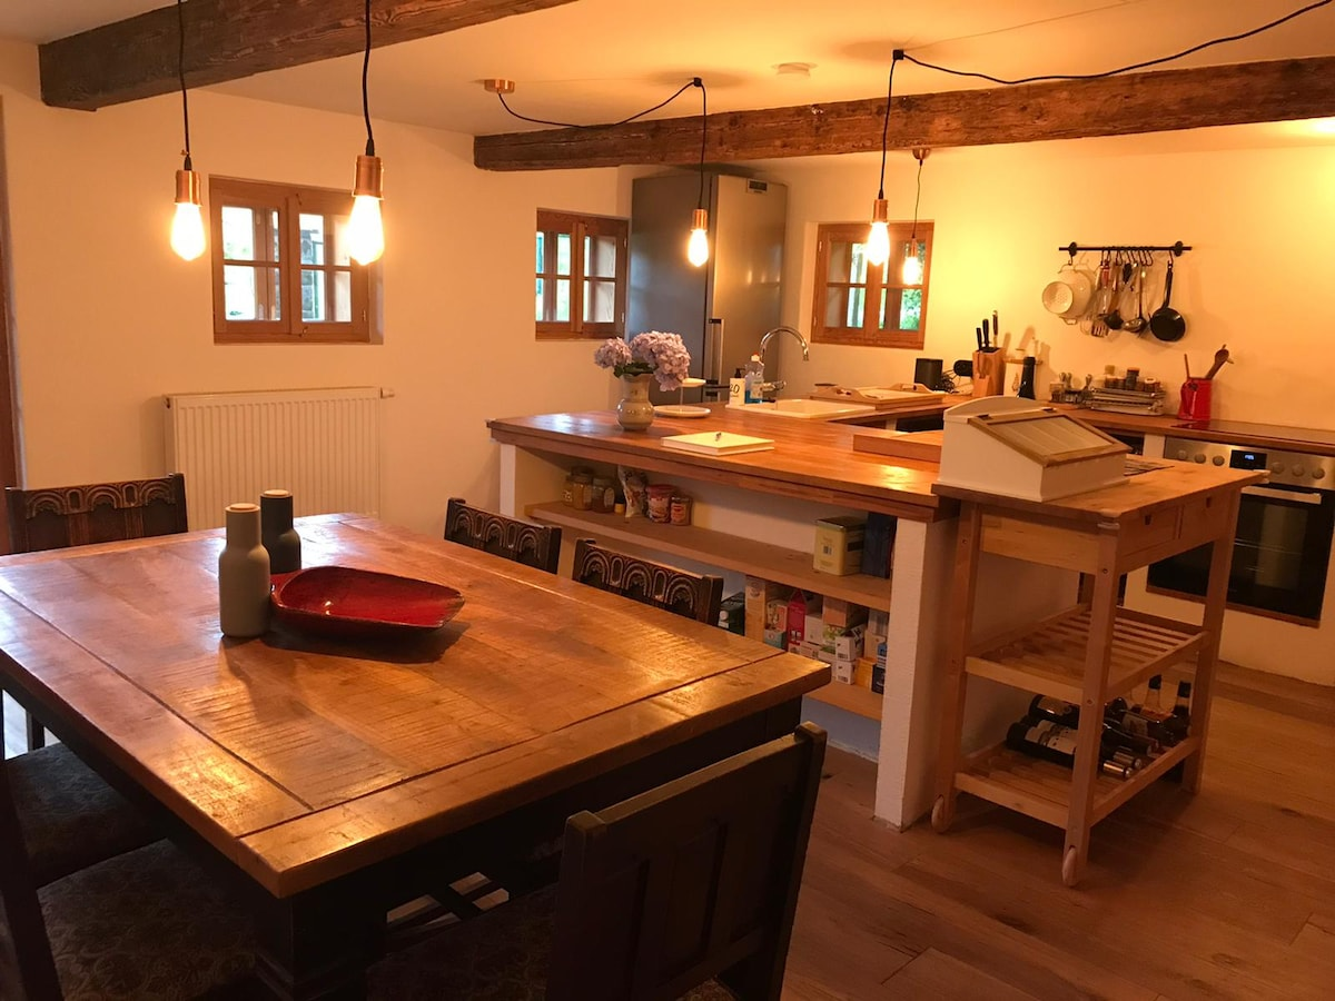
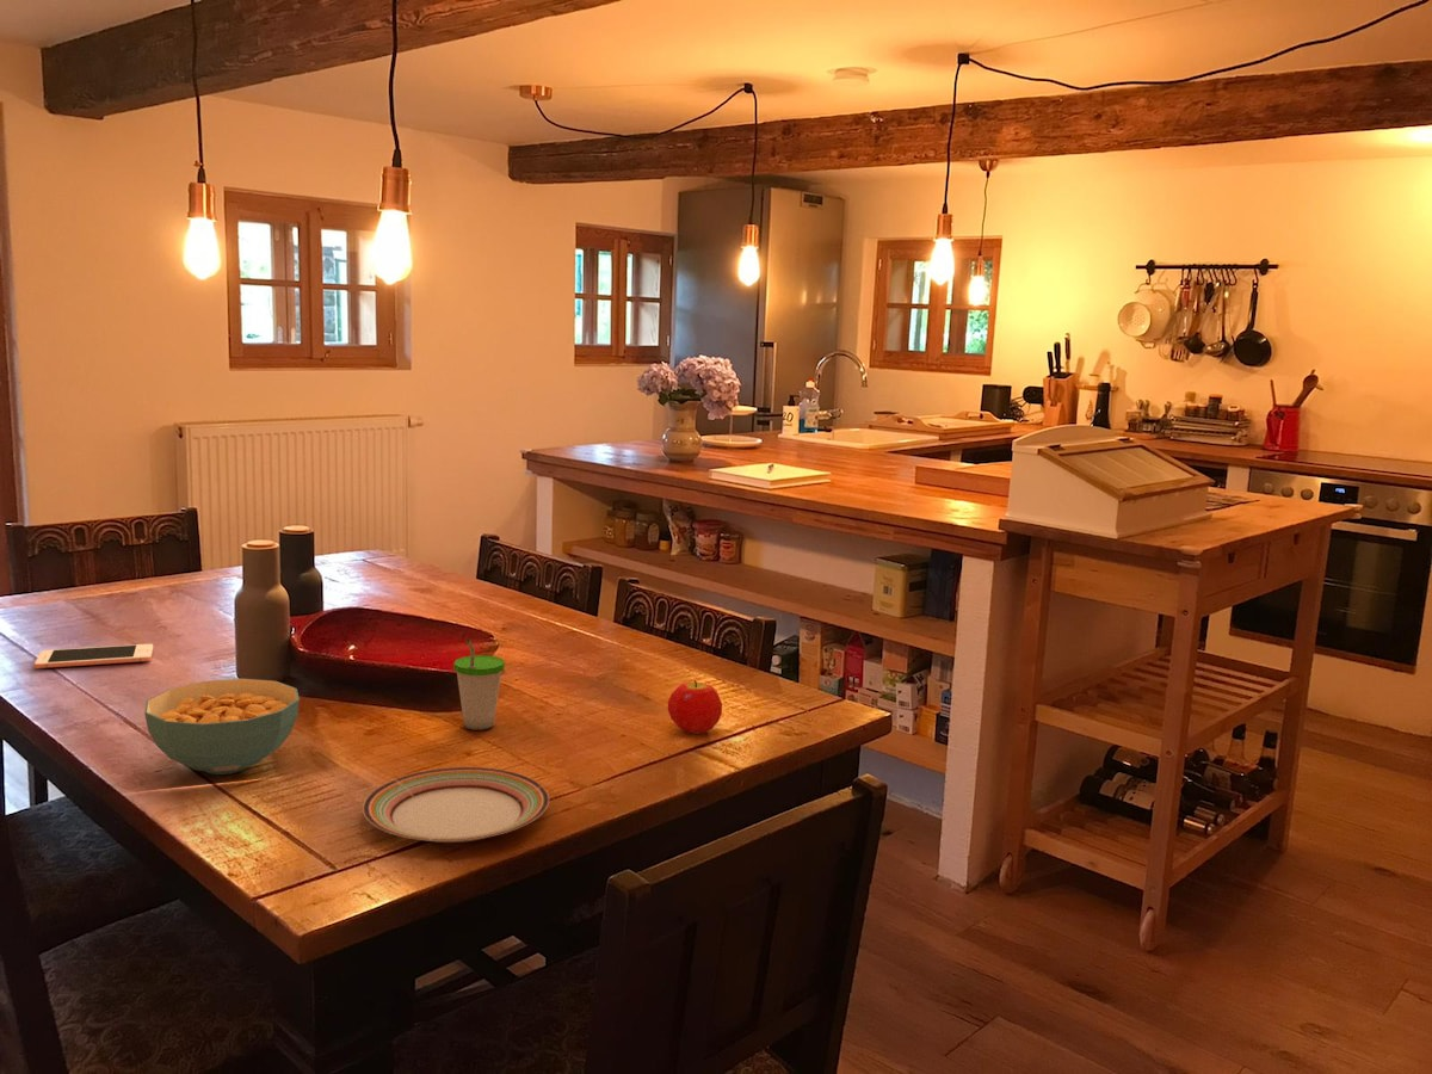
+ plate (457, 808)
+ cell phone (95, 655)
+ fruit (696, 704)
+ cup (479, 679)
+ cereal bowl (224, 733)
